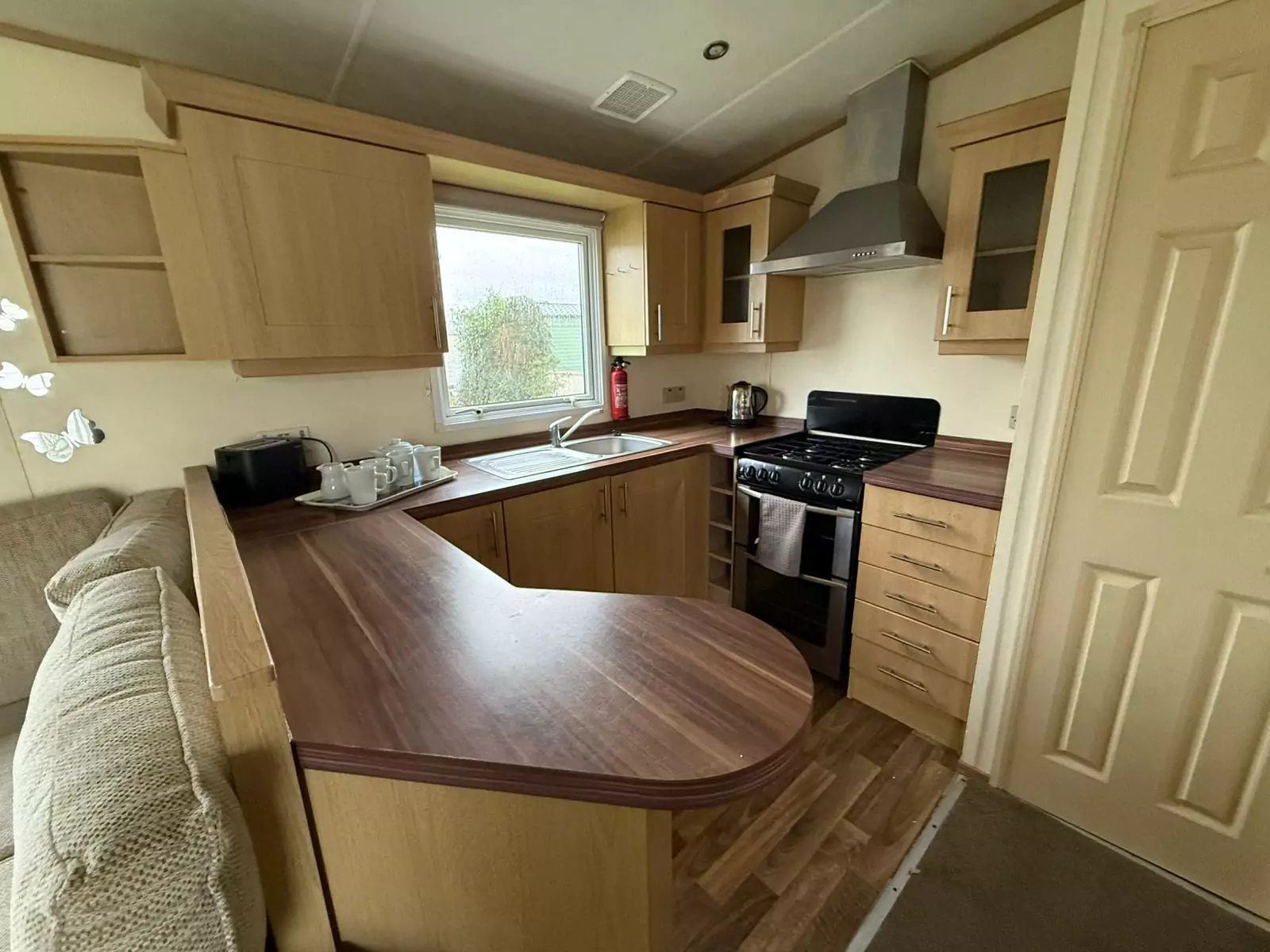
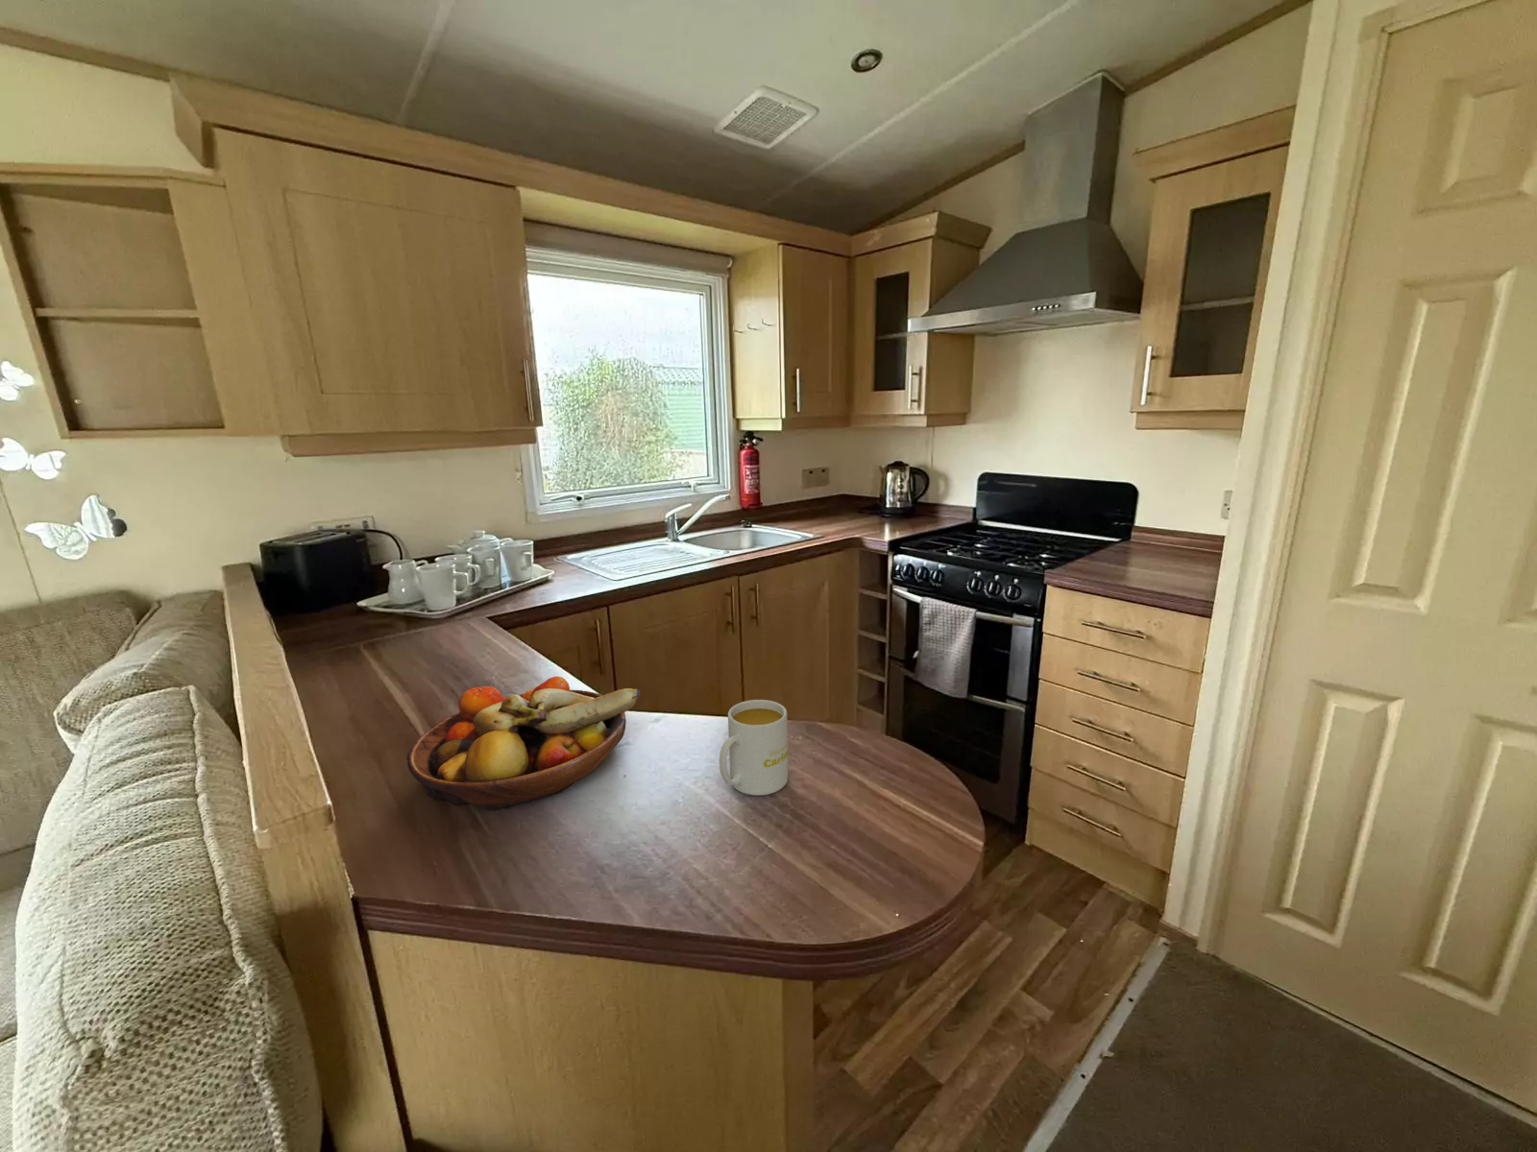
+ mug (750, 750)
+ fruit bowl (524, 721)
